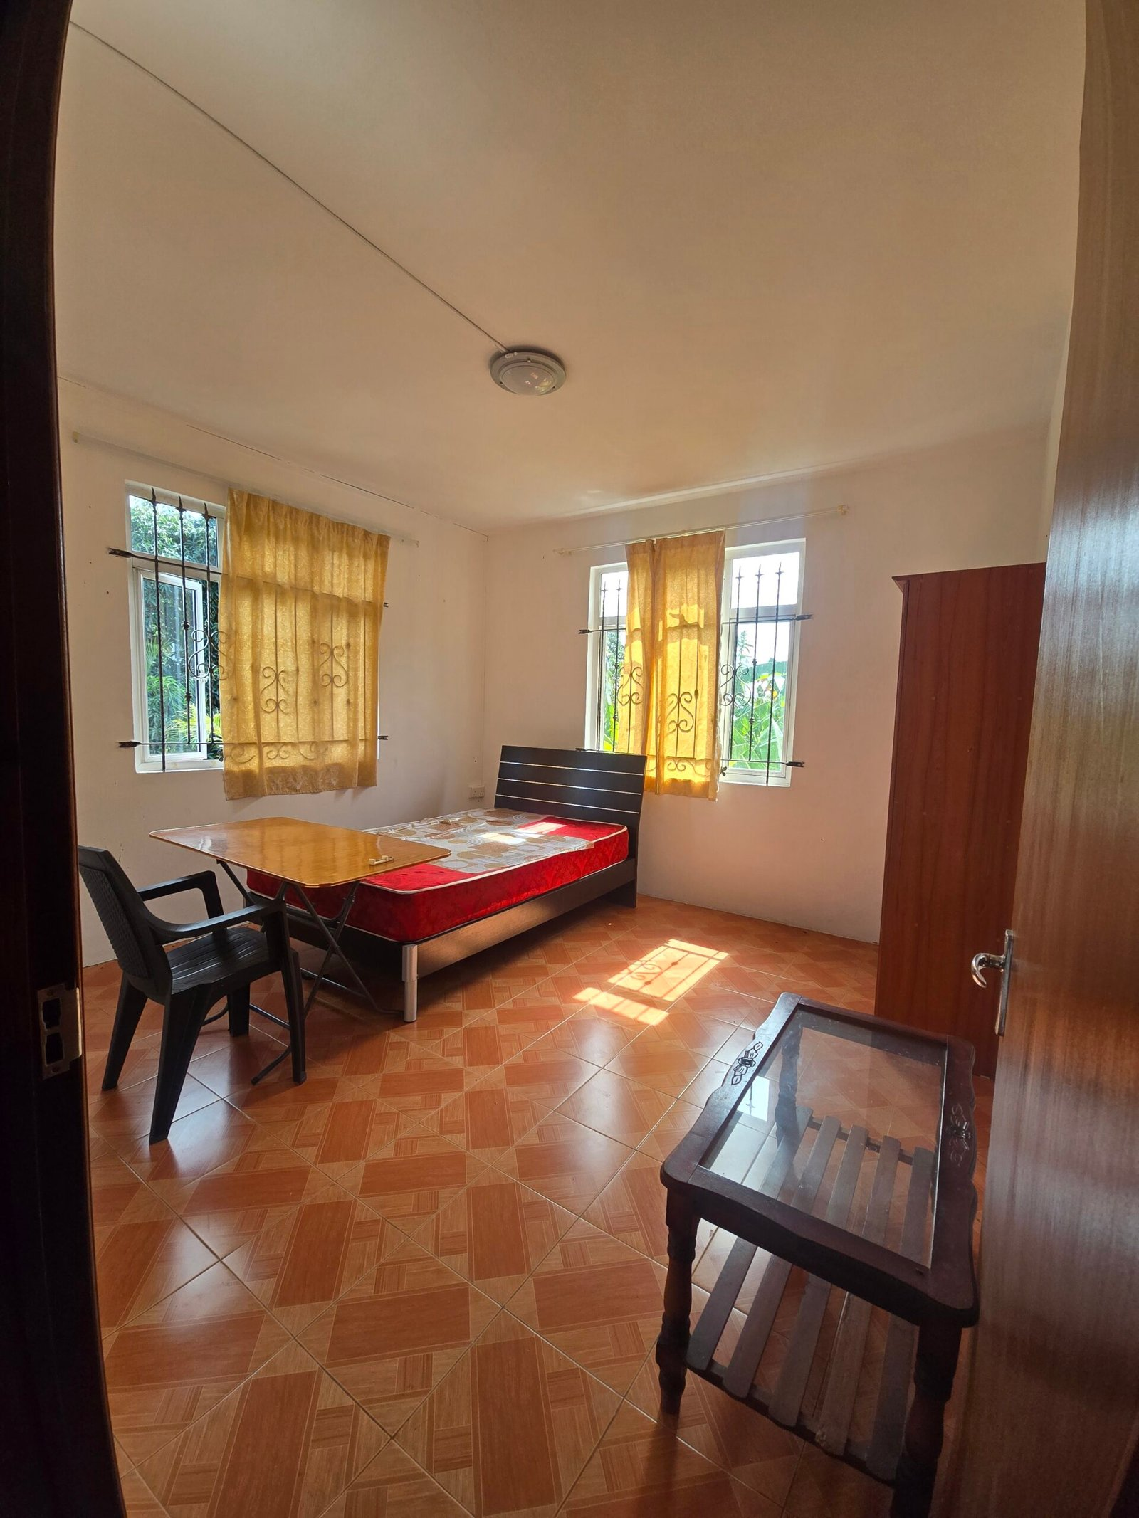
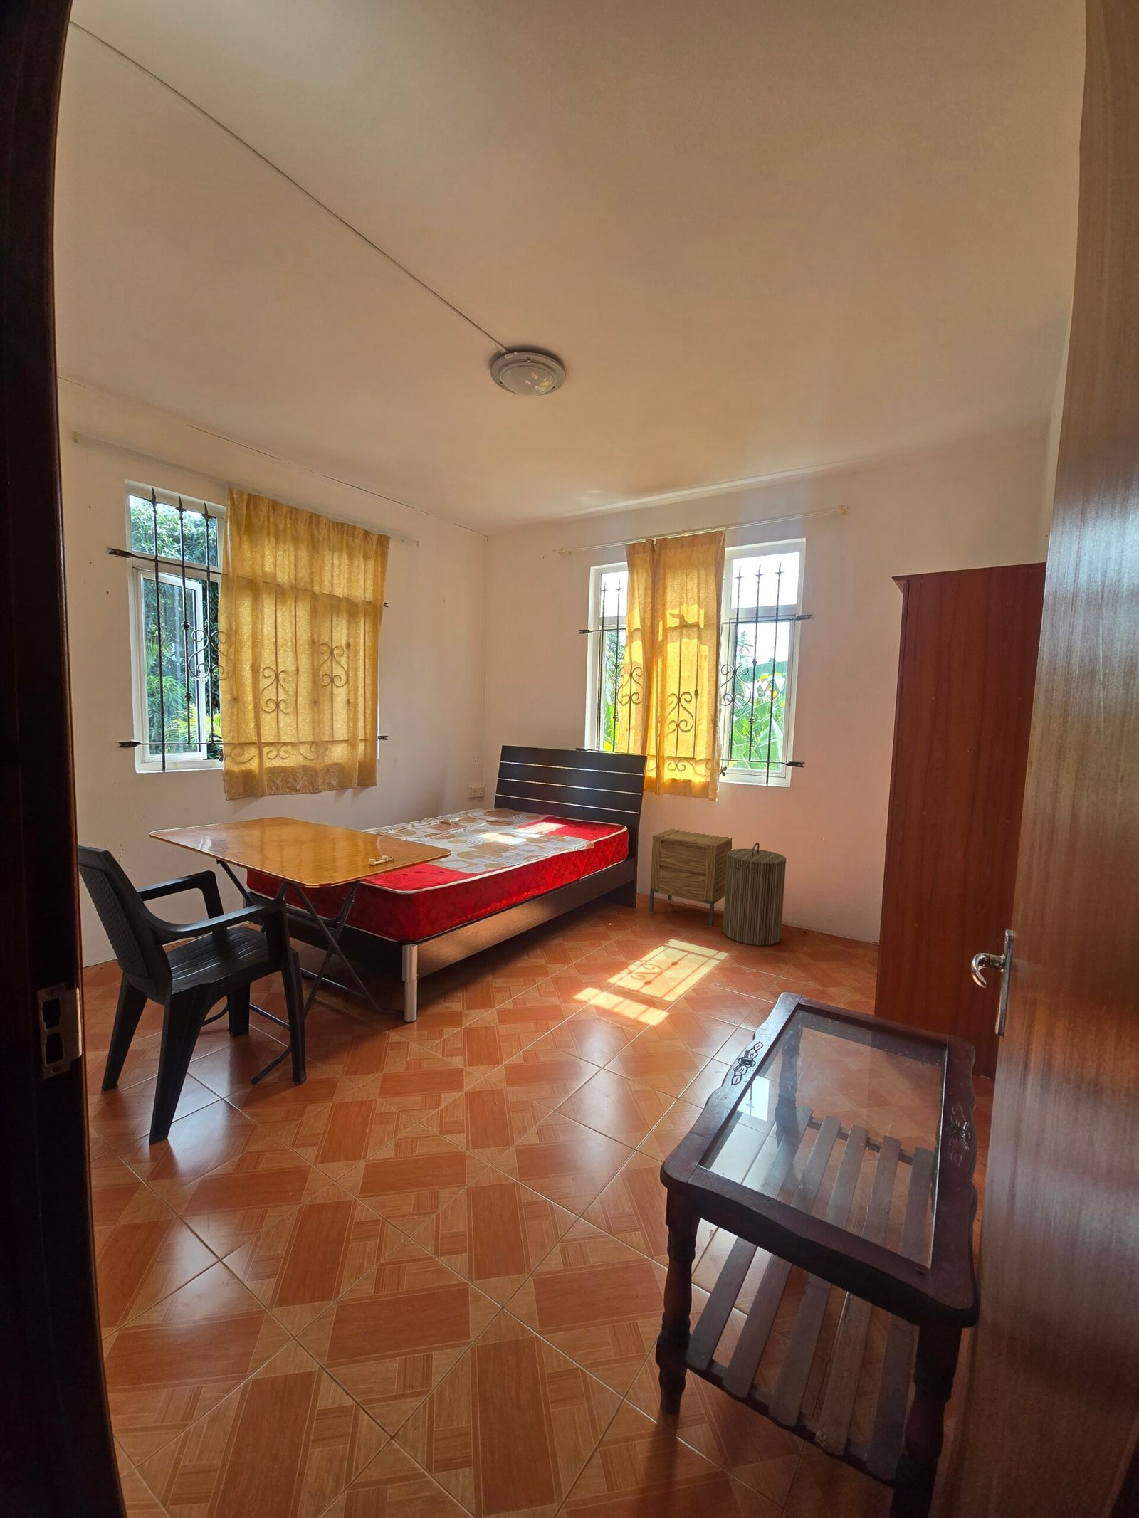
+ laundry hamper (754, 889)
+ nightstand (690, 874)
